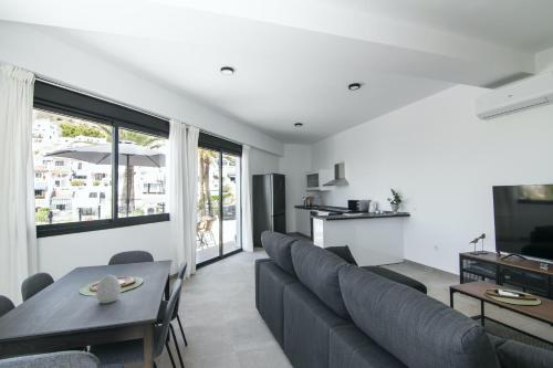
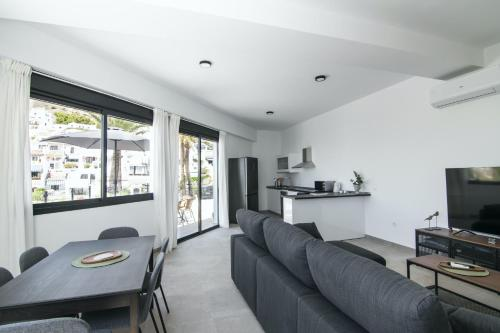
- decorative egg (108, 287)
